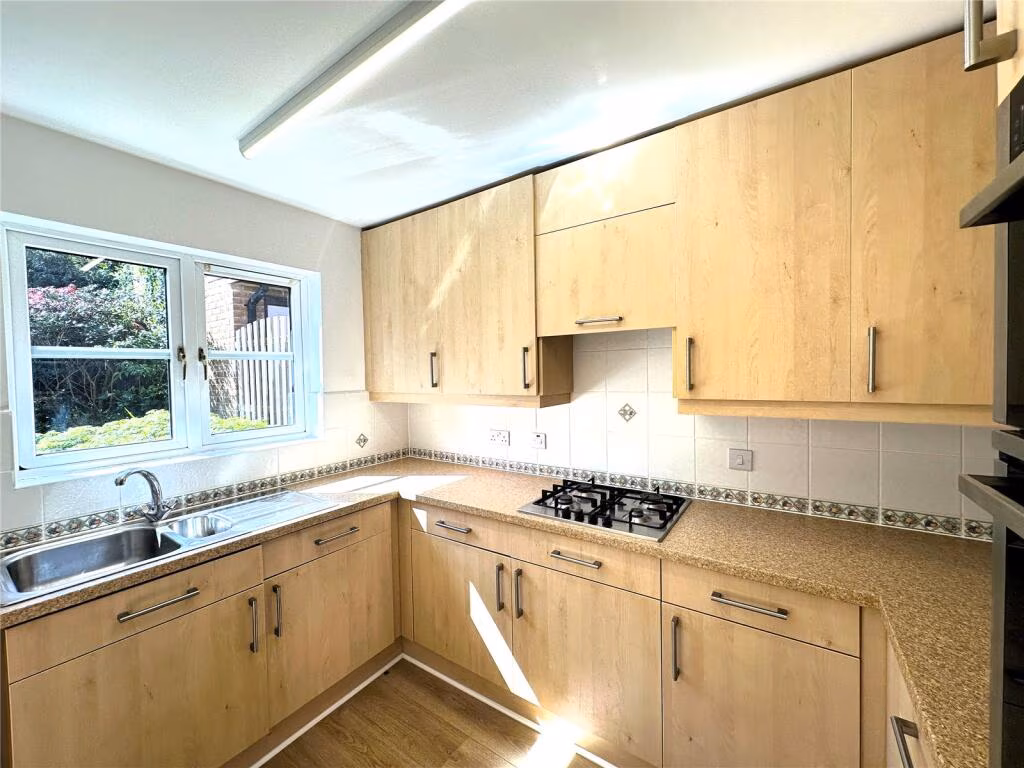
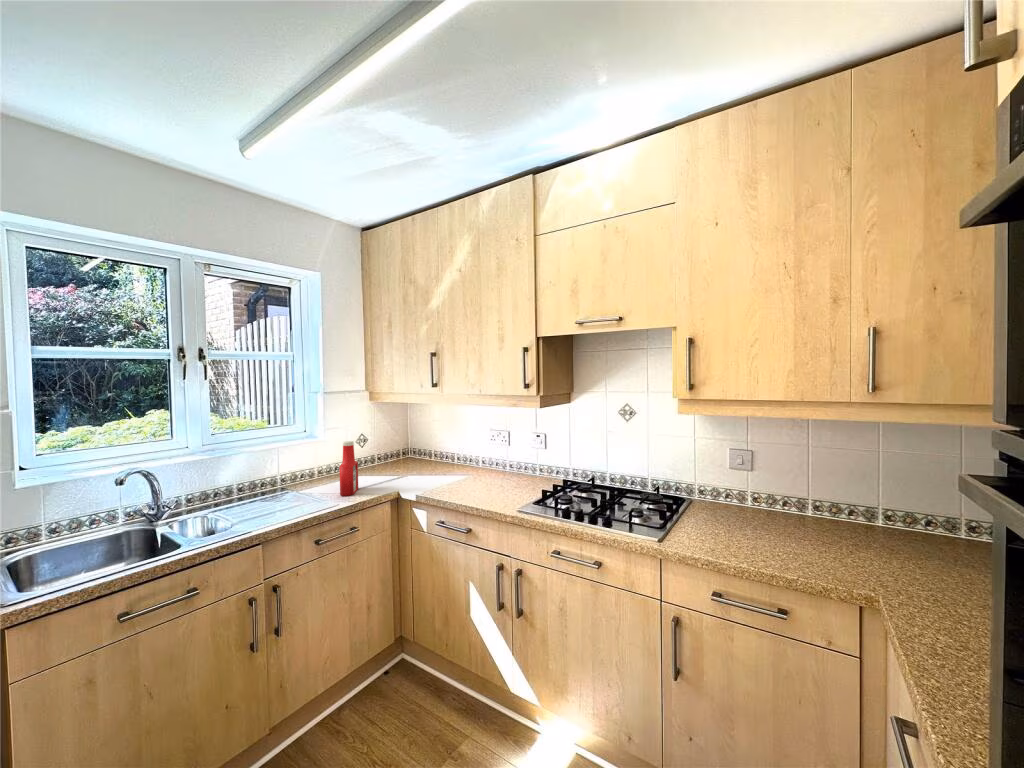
+ soap bottle (348, 466)
